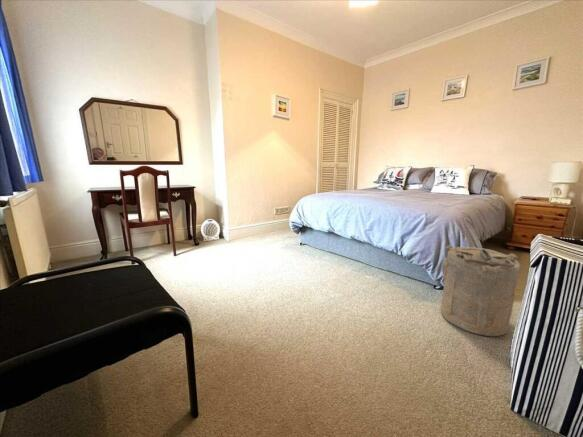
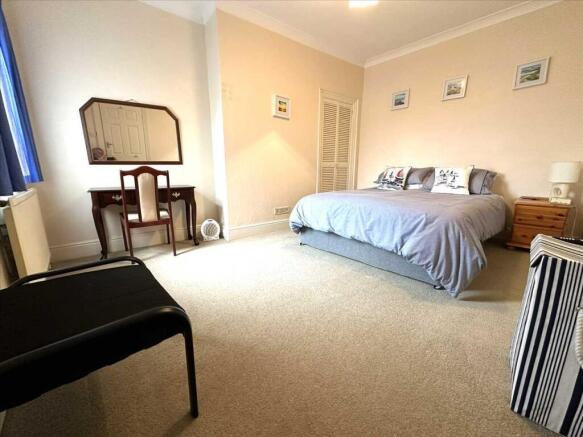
- laundry hamper (474, 283)
